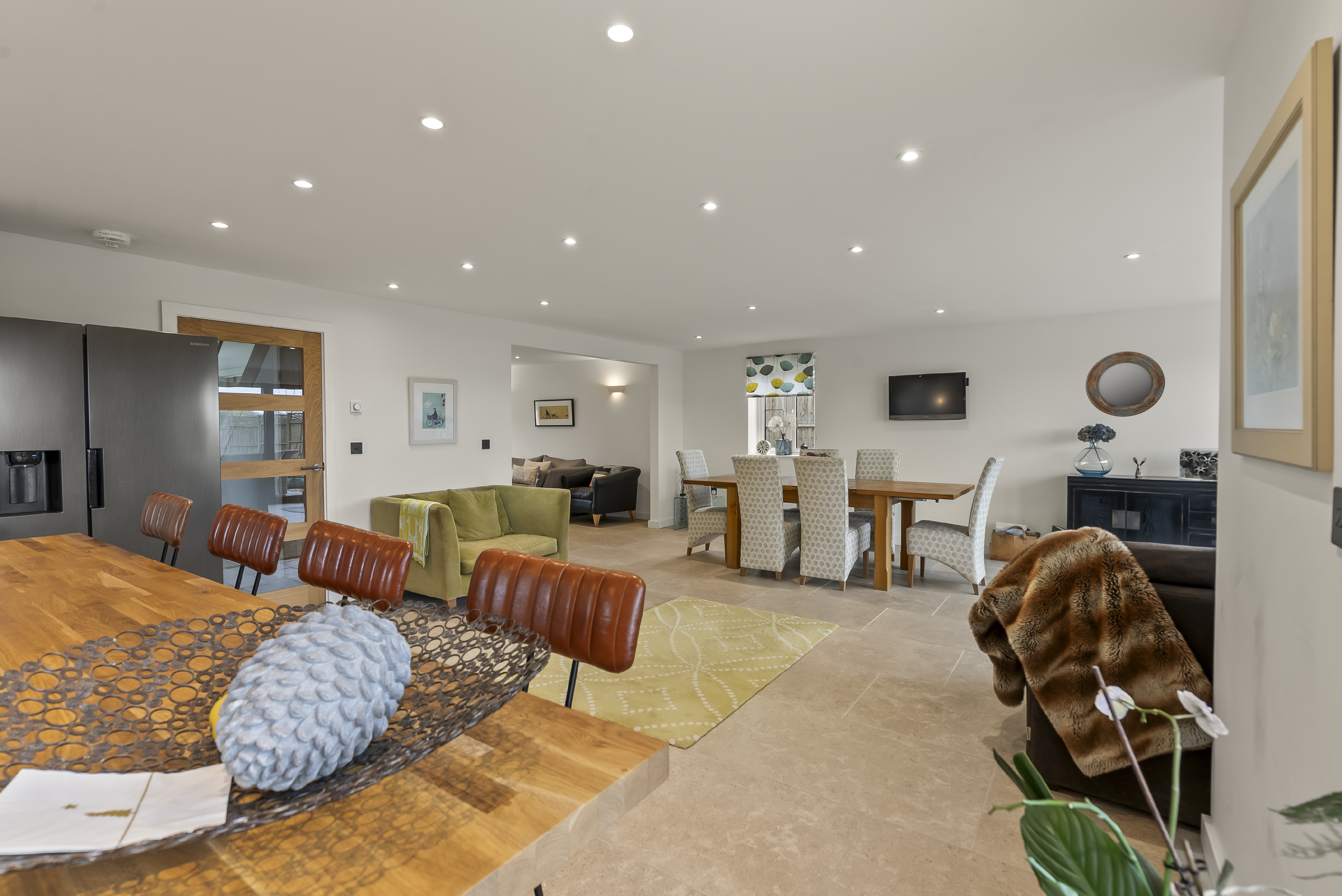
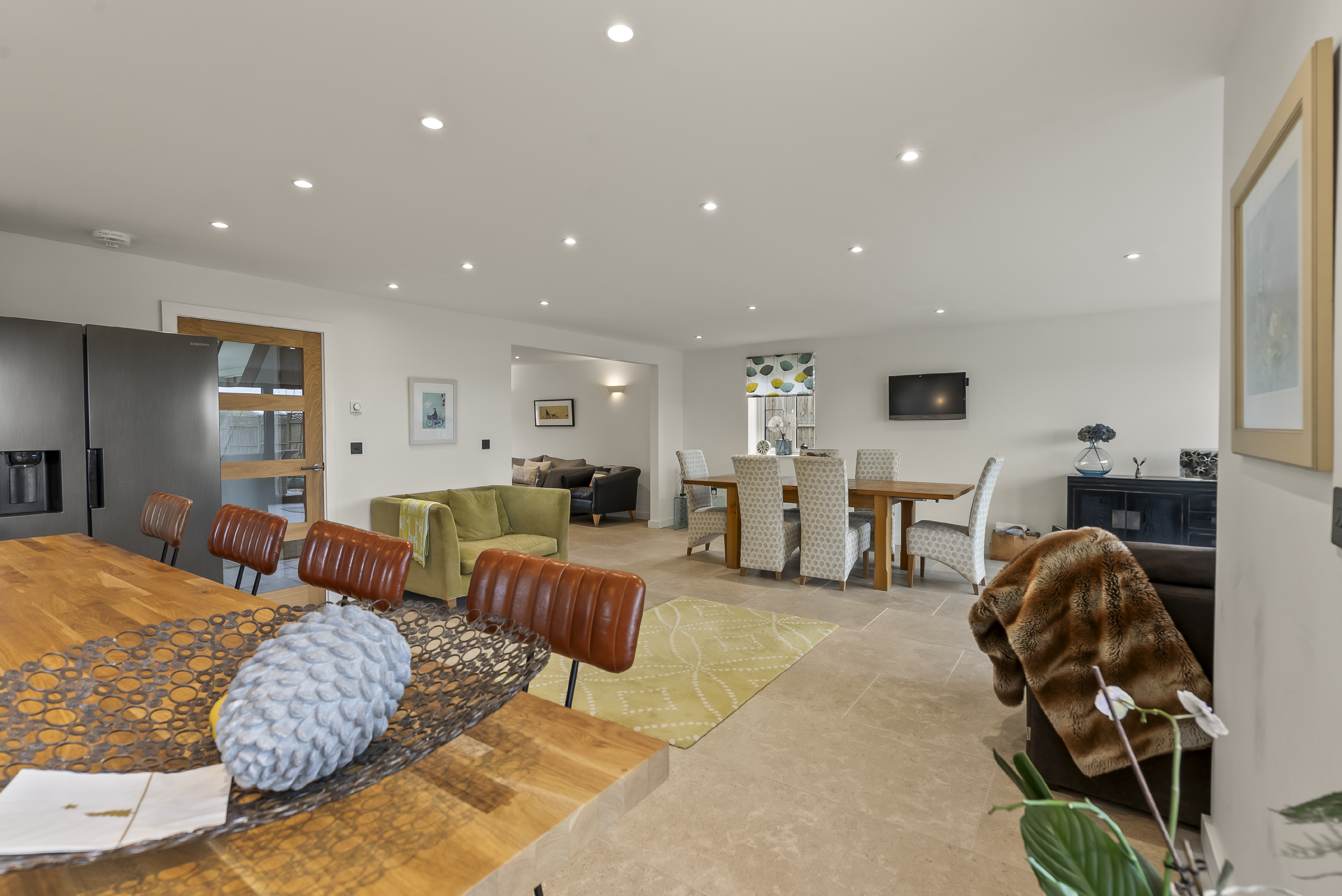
- home mirror (1124, 384)
